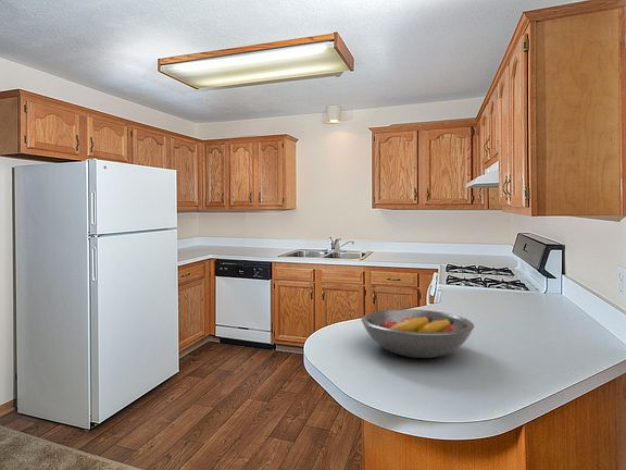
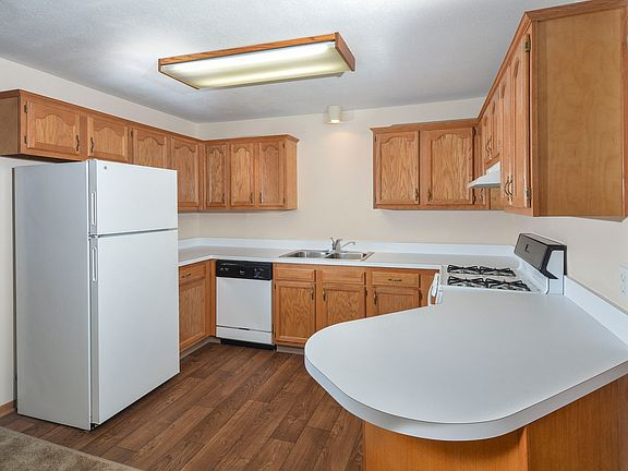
- fruit bowl (415, 331)
